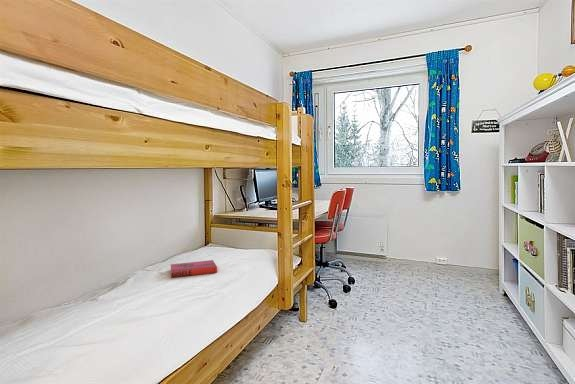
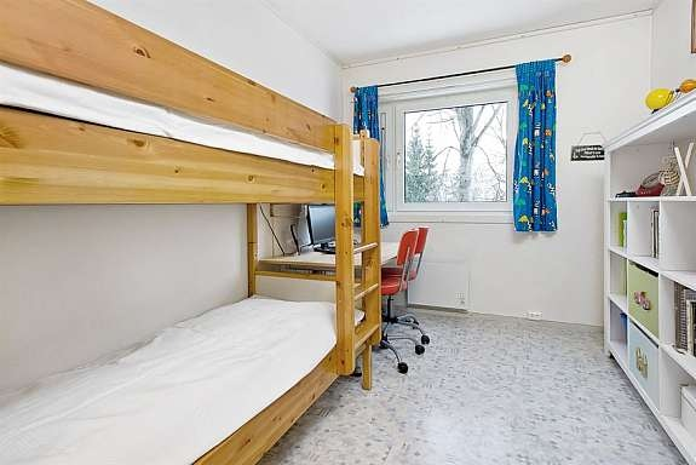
- hardback book (193, 268)
